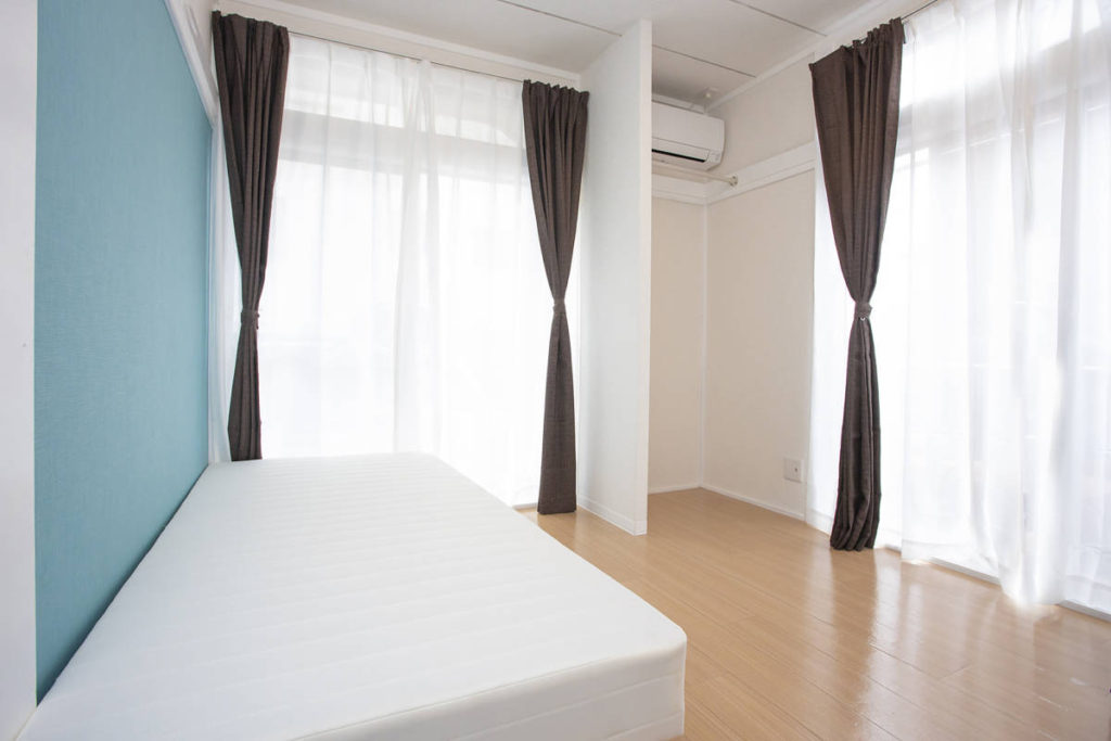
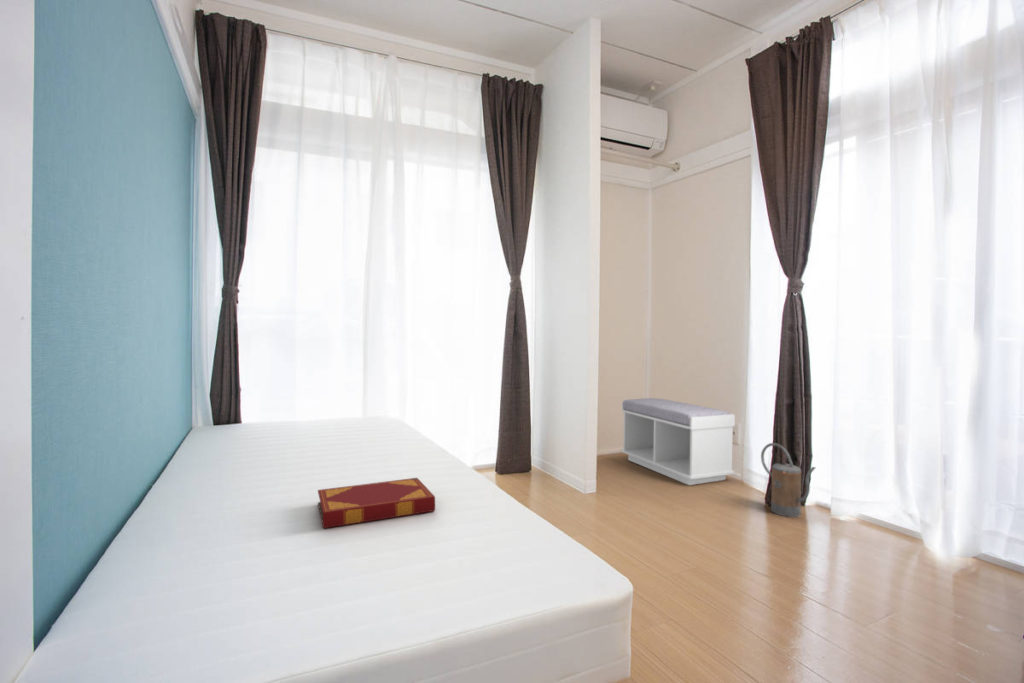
+ watering can (786, 479)
+ bench (672, 436)
+ hardback book (375, 500)
